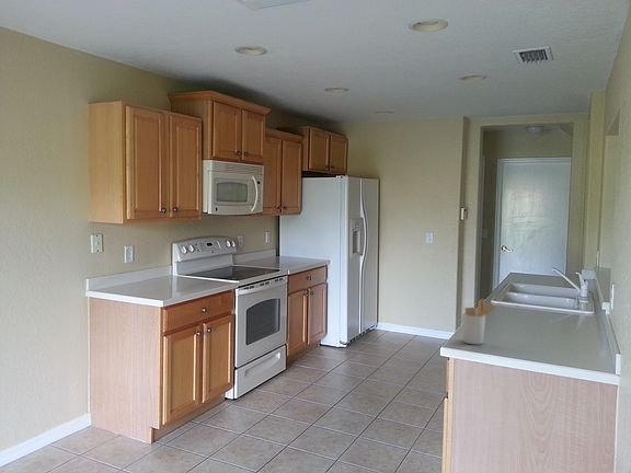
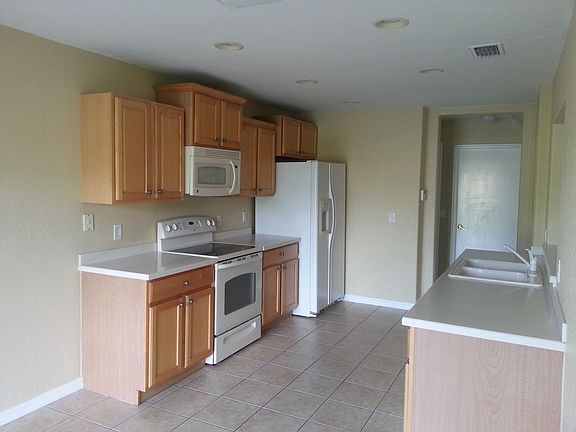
- utensil holder (479, 322)
